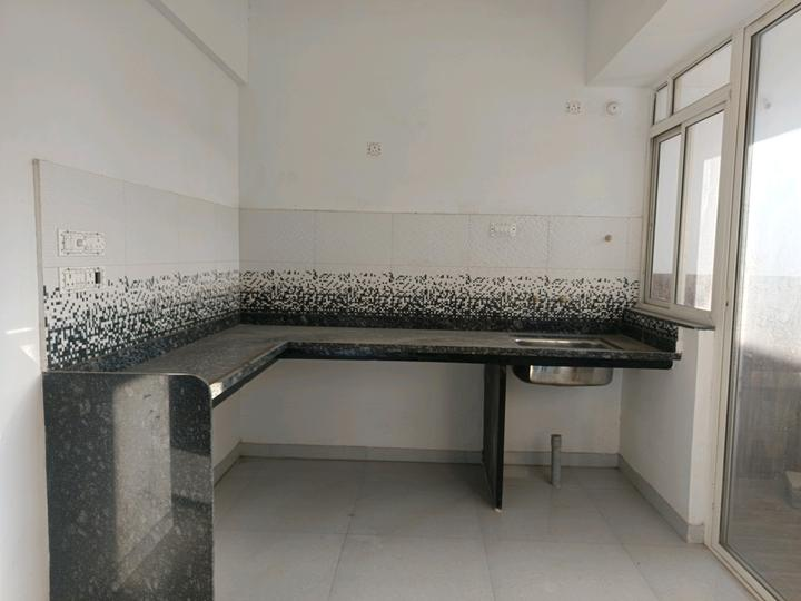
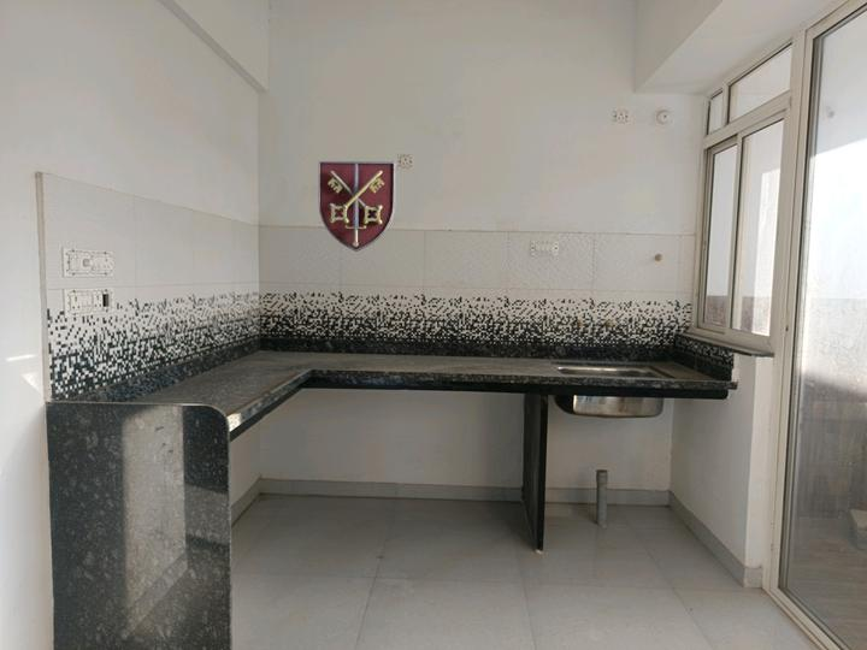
+ decorative shield (355, 206)
